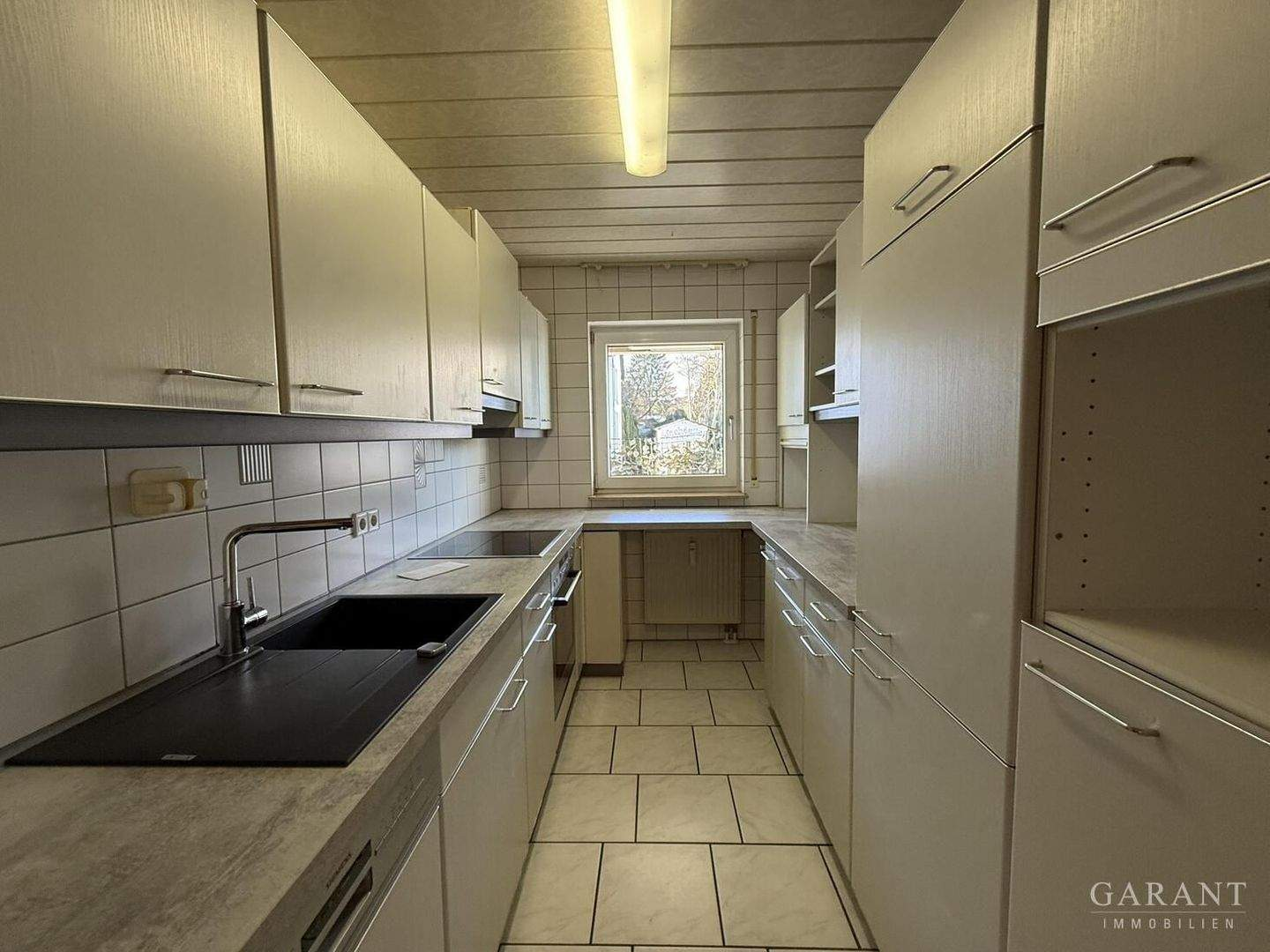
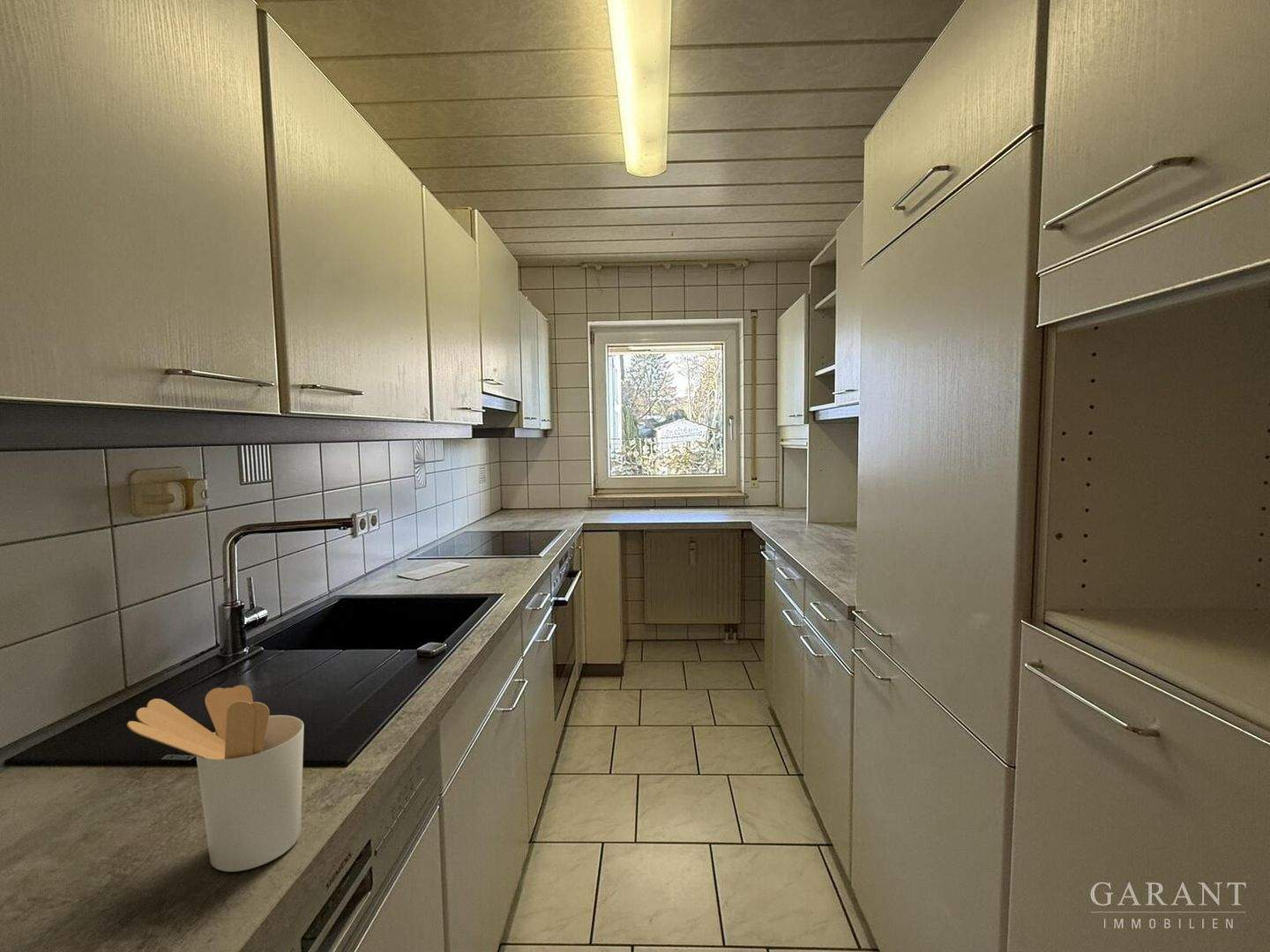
+ utensil holder (223, 771)
